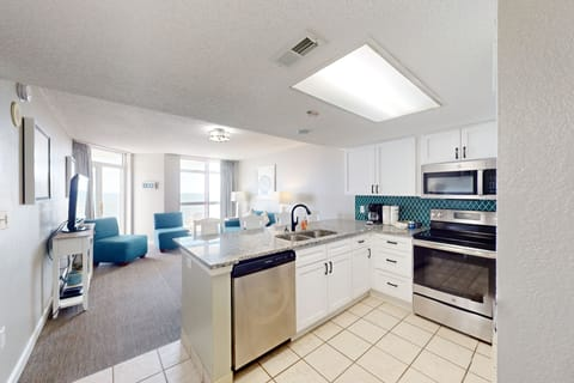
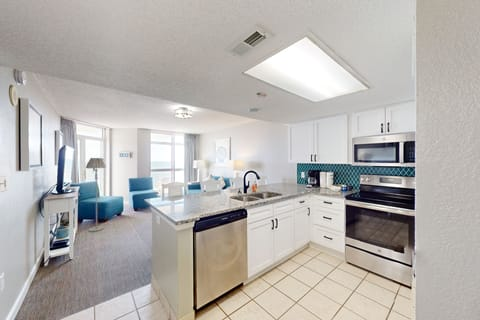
+ floor lamp (96, 193)
